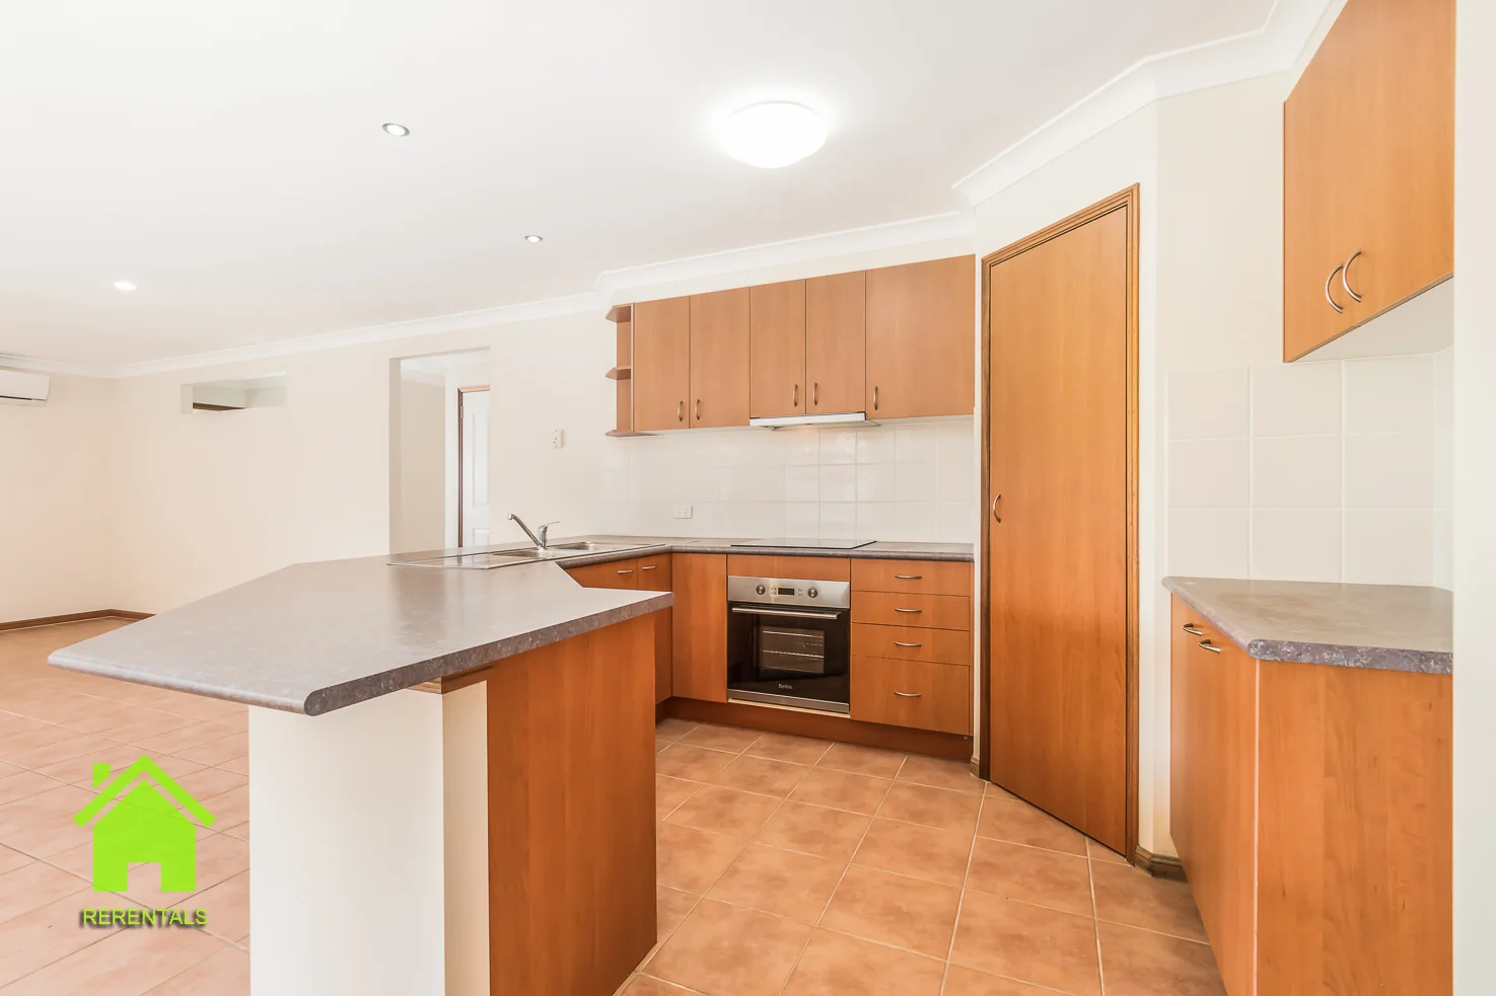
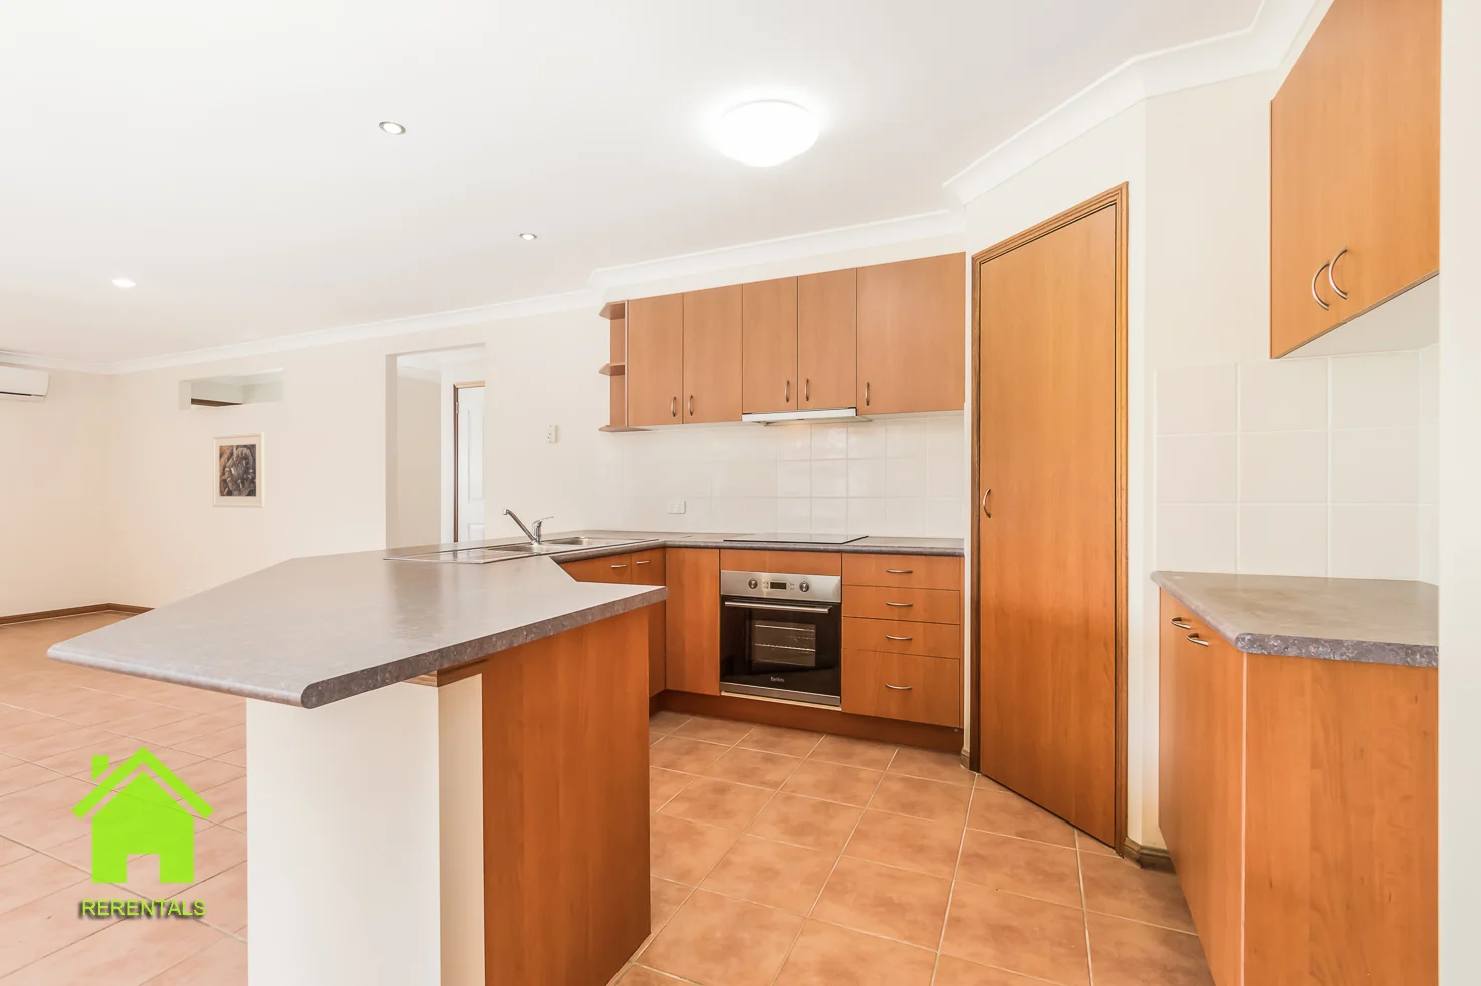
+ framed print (238, 470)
